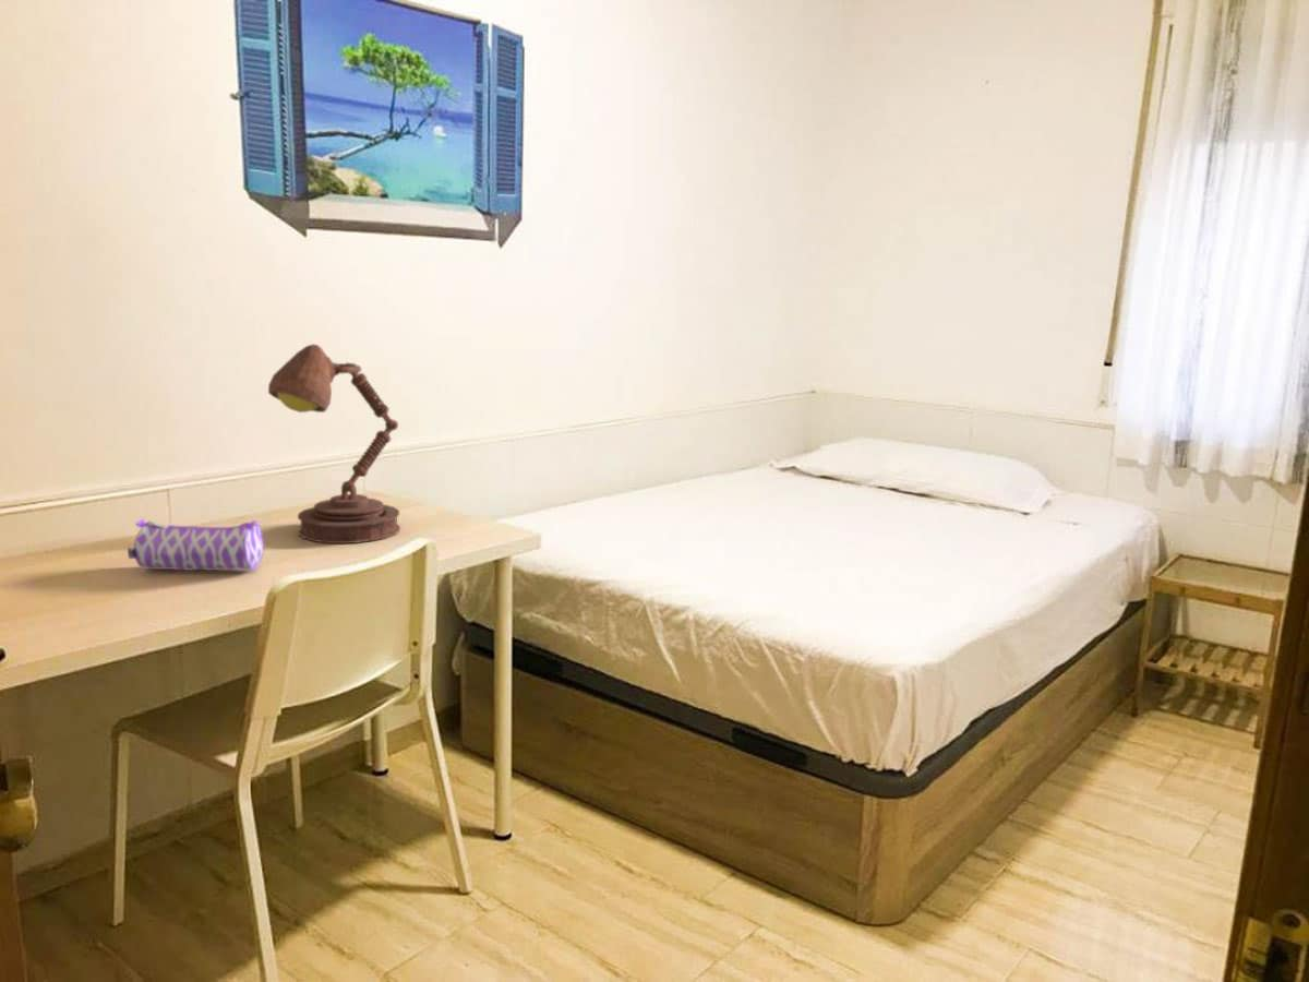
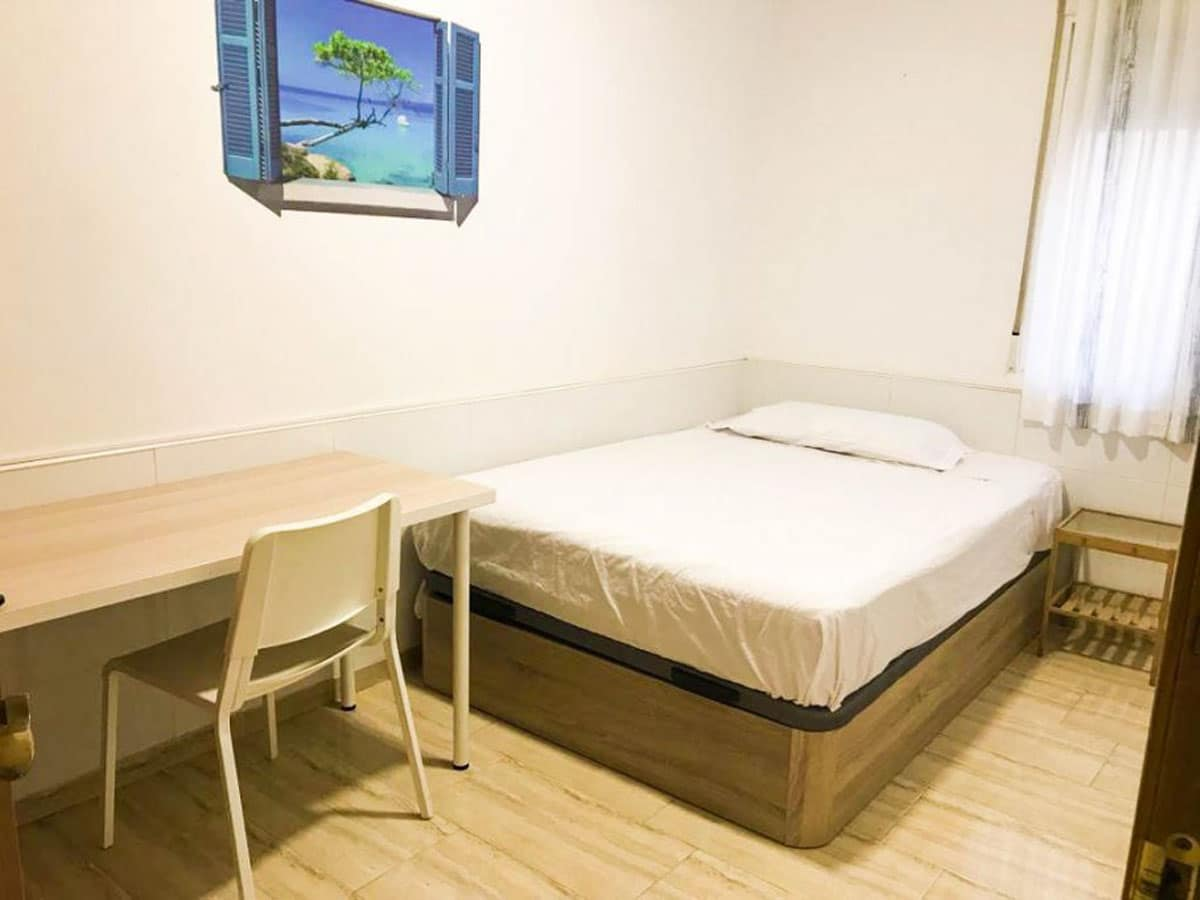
- pencil case (199, 543)
- desk lamp (362, 455)
